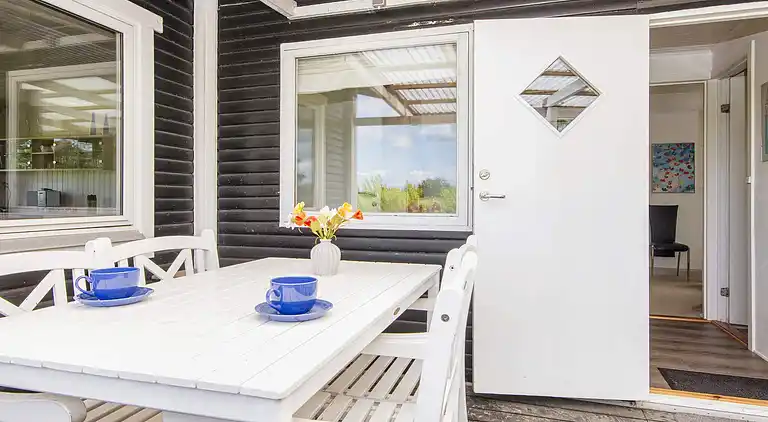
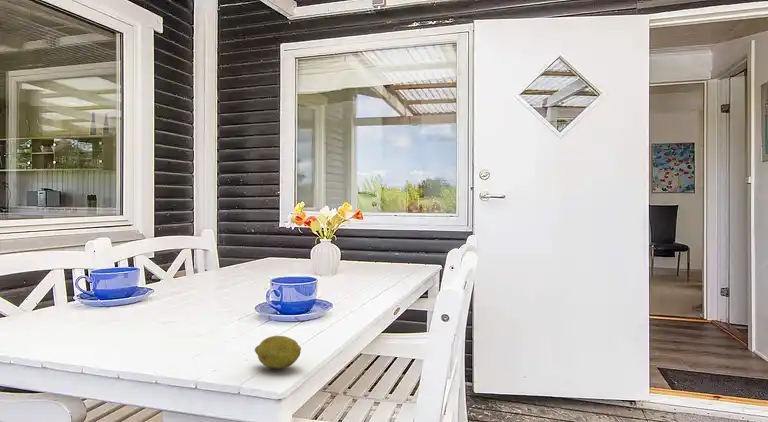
+ fruit (276, 352)
